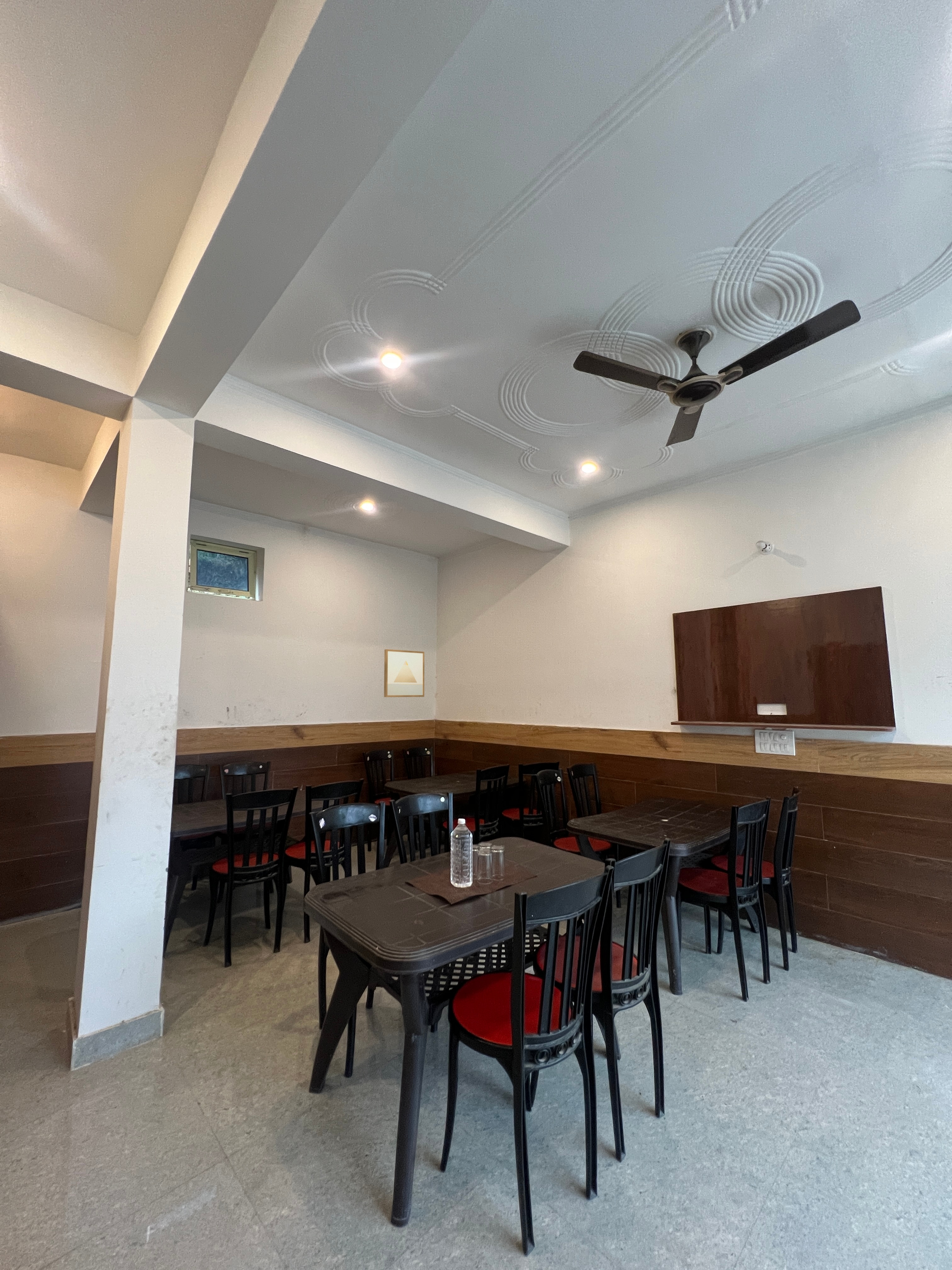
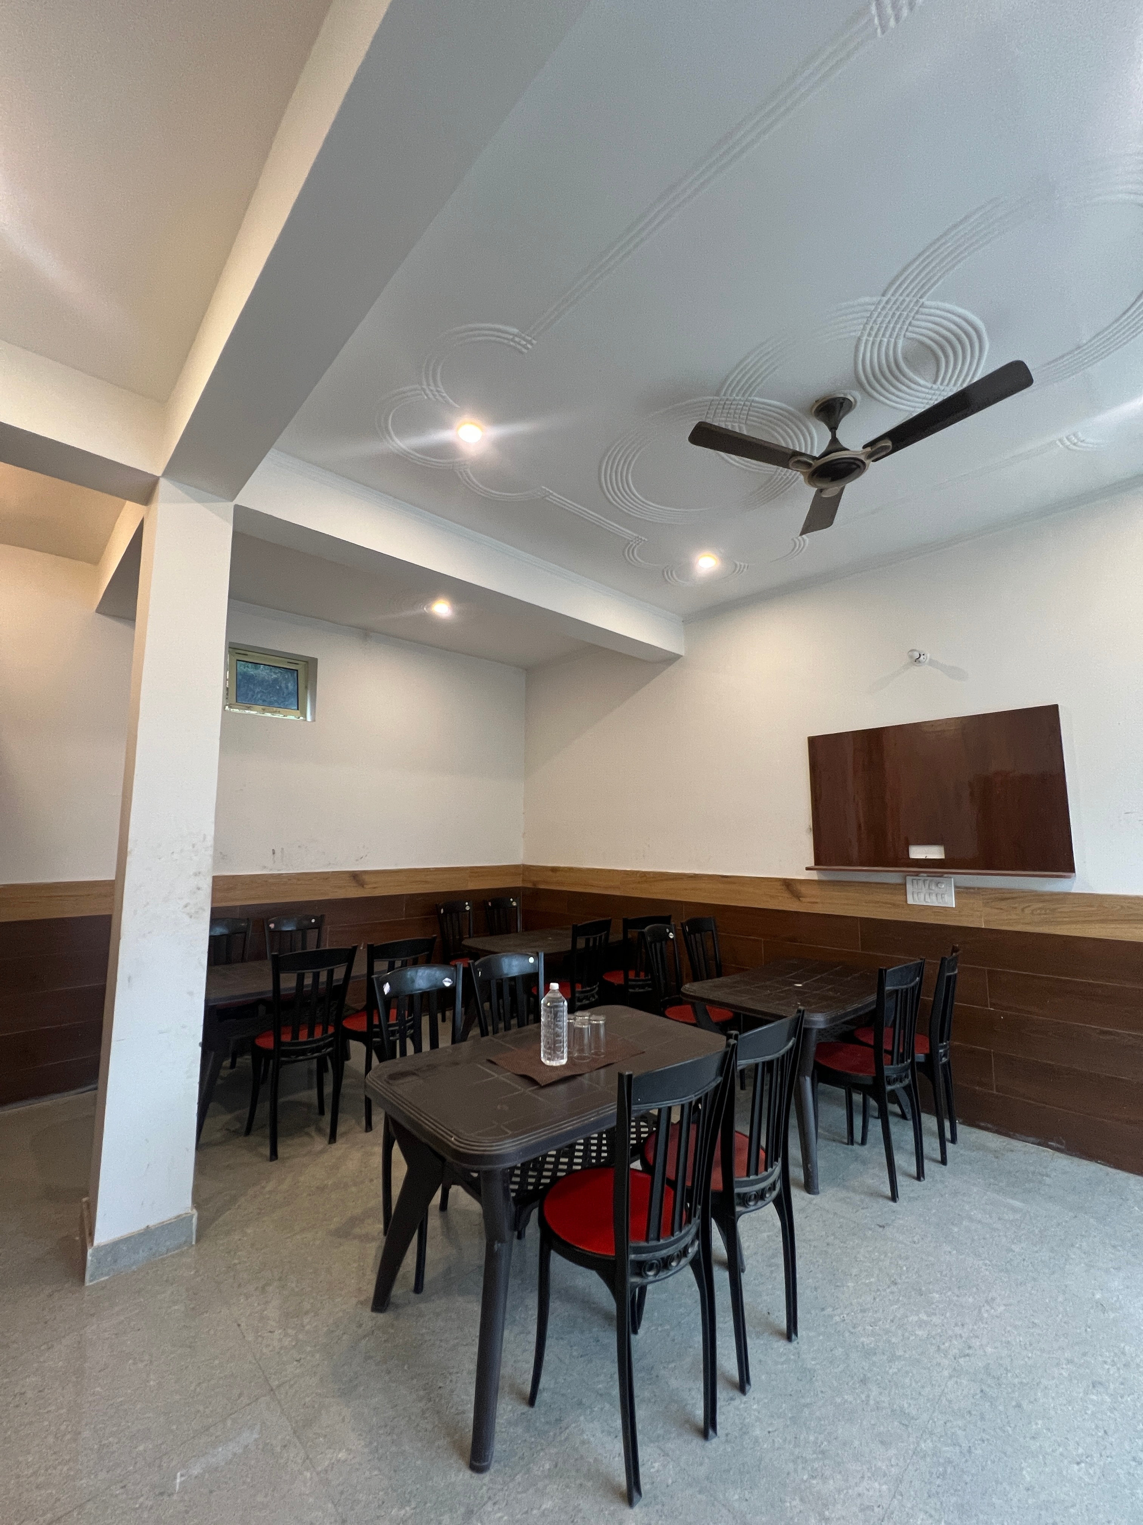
- wall art (405, 673)
